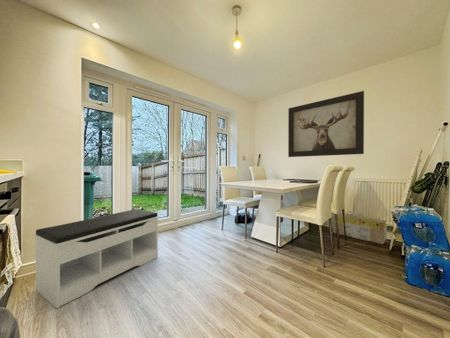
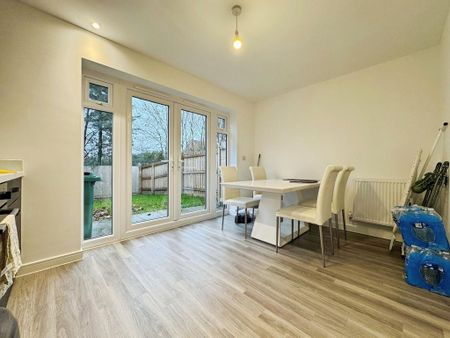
- bench (106, 245)
- cardboard box (356, 226)
- wall art (321, 128)
